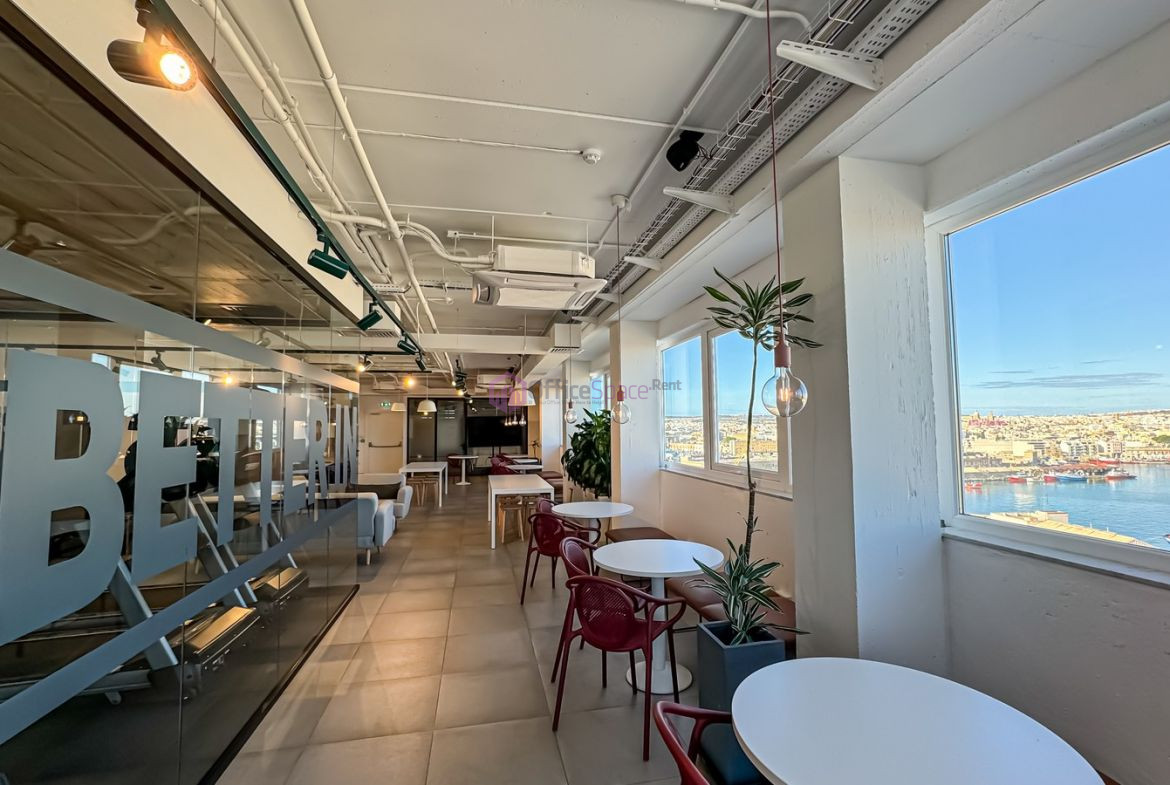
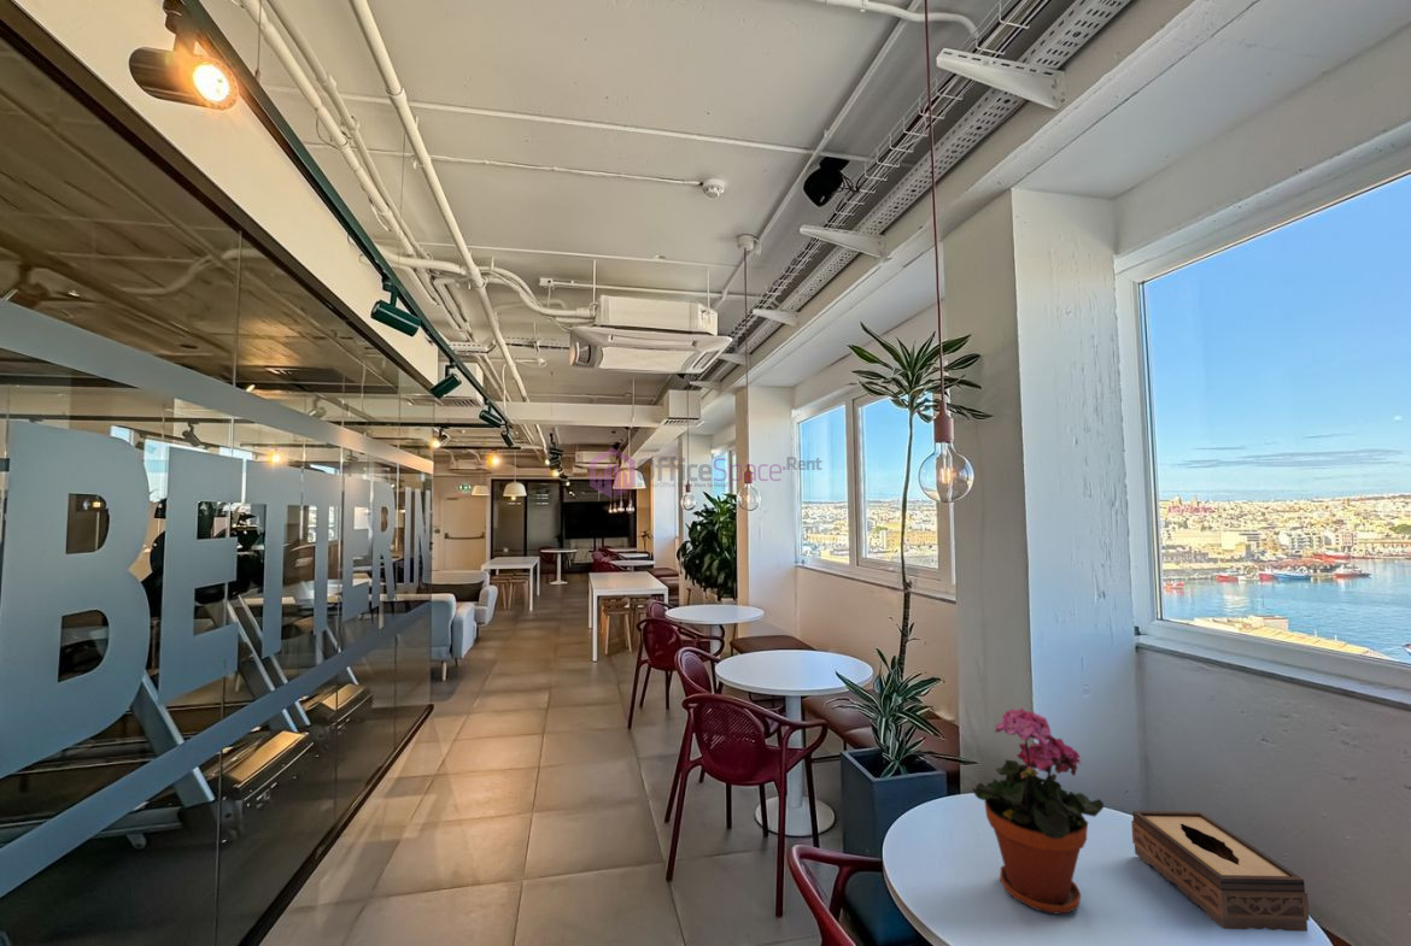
+ potted plant (1035, 800)
+ tissue box (1211, 864)
